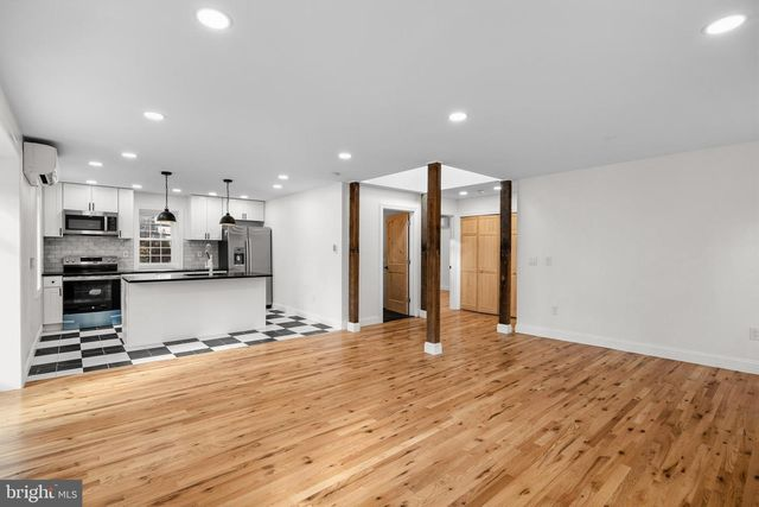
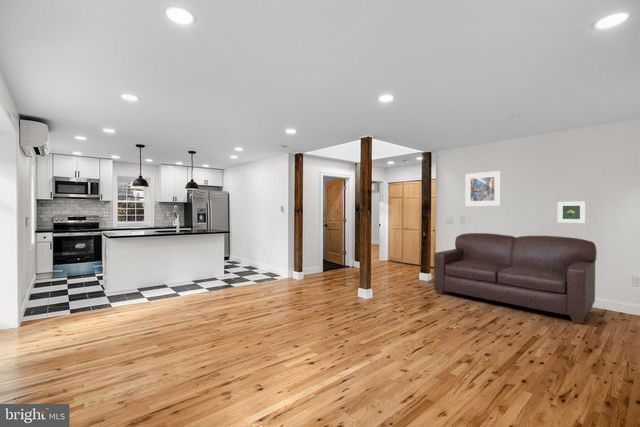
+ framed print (571, 212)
+ sofa (508, 268)
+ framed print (482, 189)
